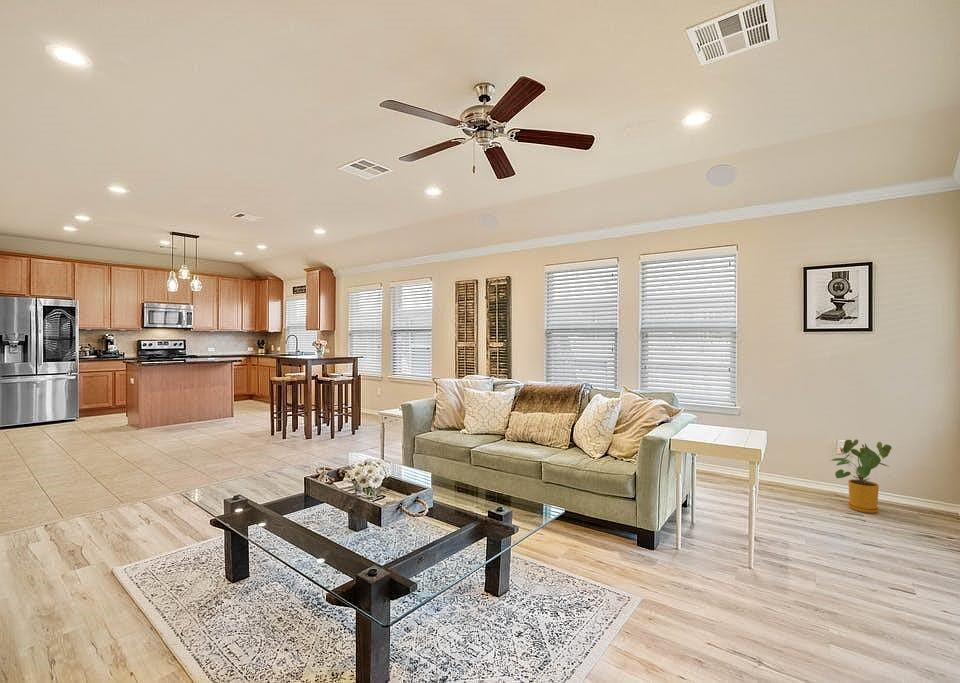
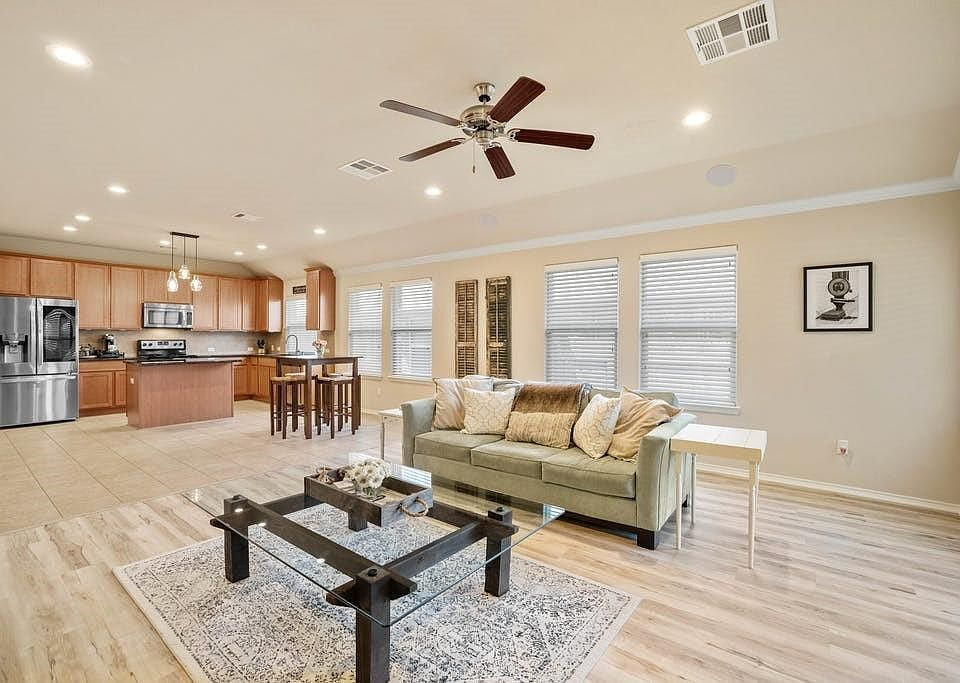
- house plant (860, 475)
